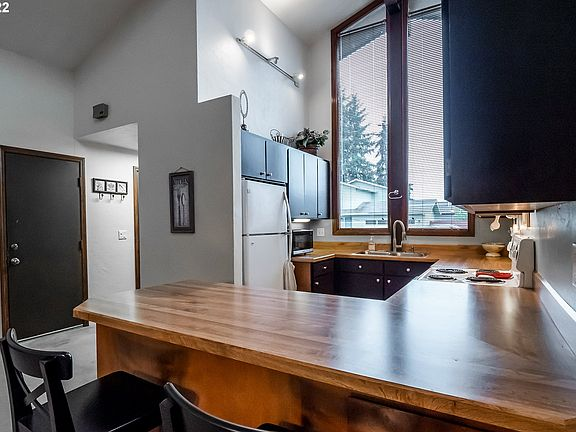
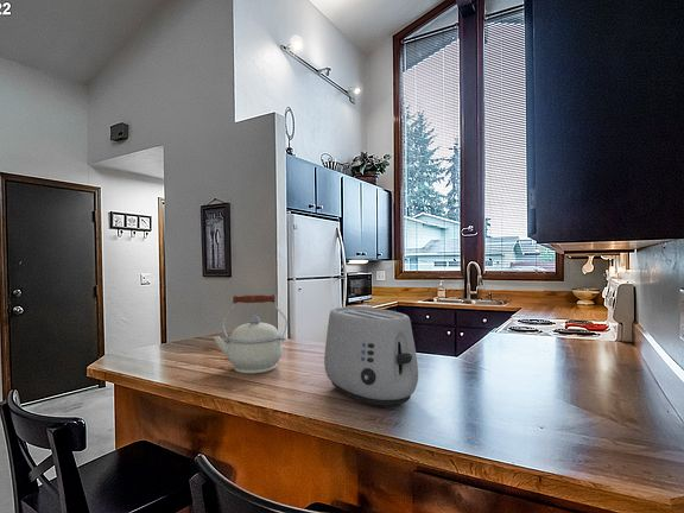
+ toaster (367, 353)
+ kettle (249, 331)
